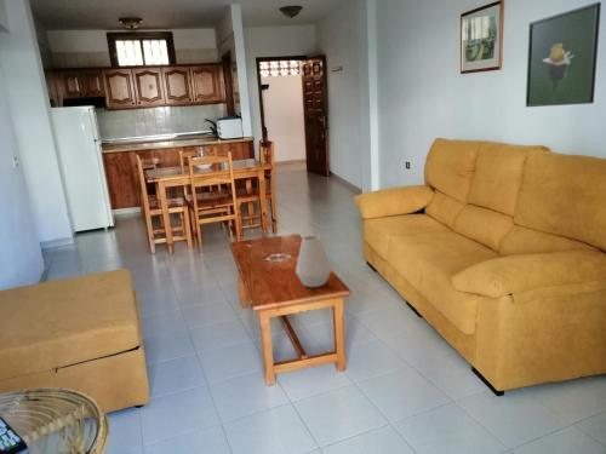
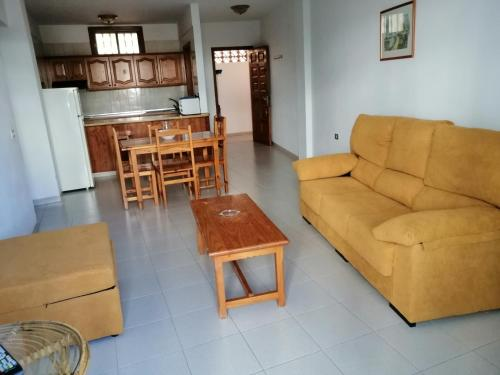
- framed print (559, 59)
- vase (313, 260)
